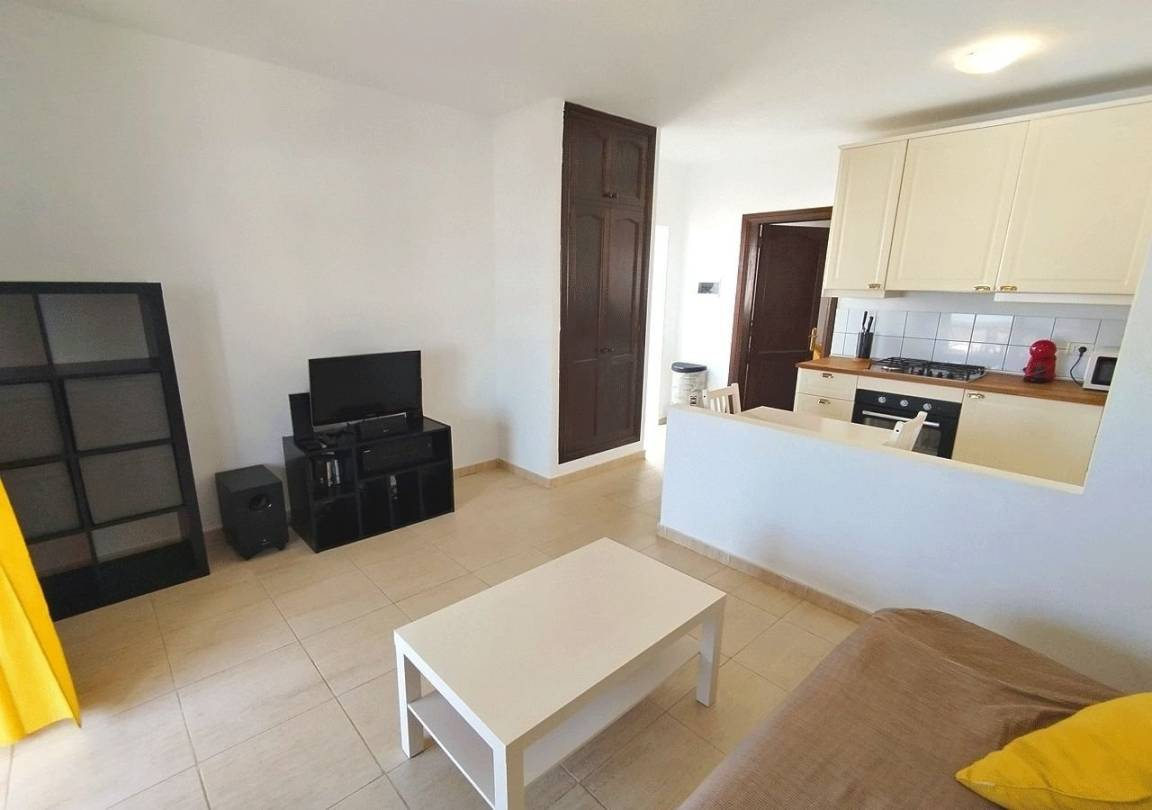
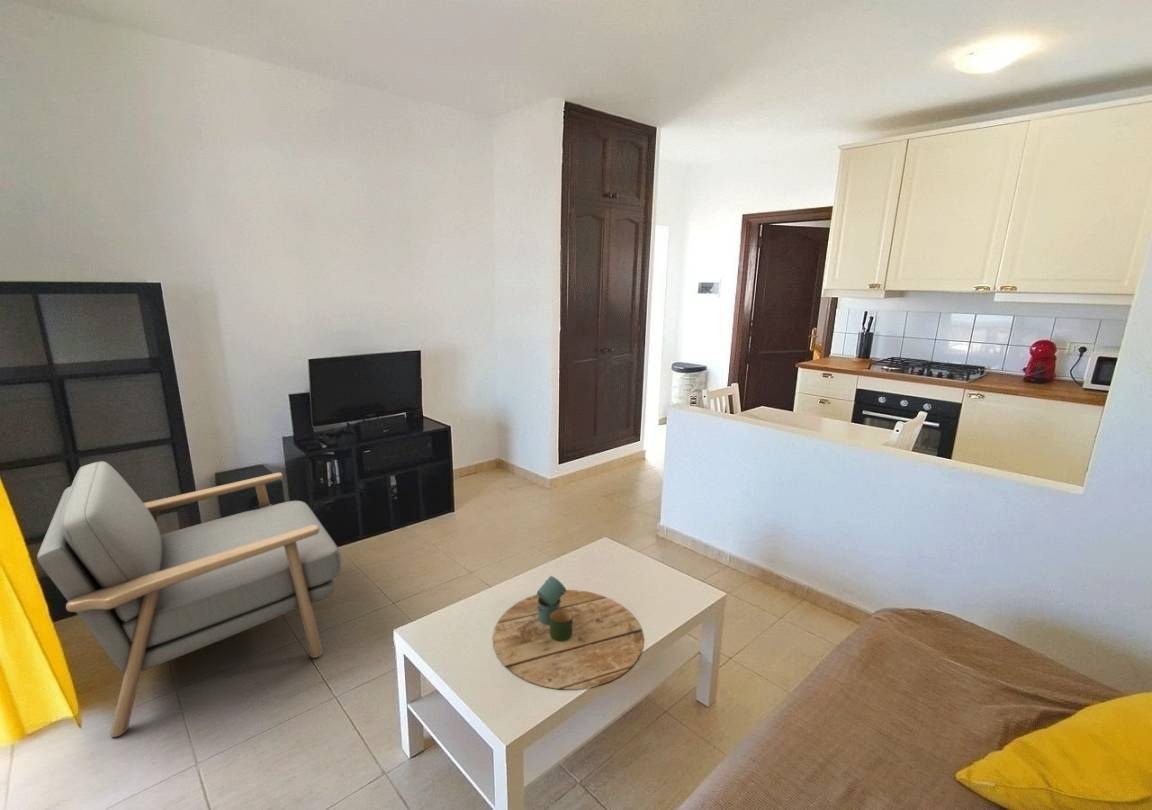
+ decorative tray (568, 612)
+ armchair (212, 555)
